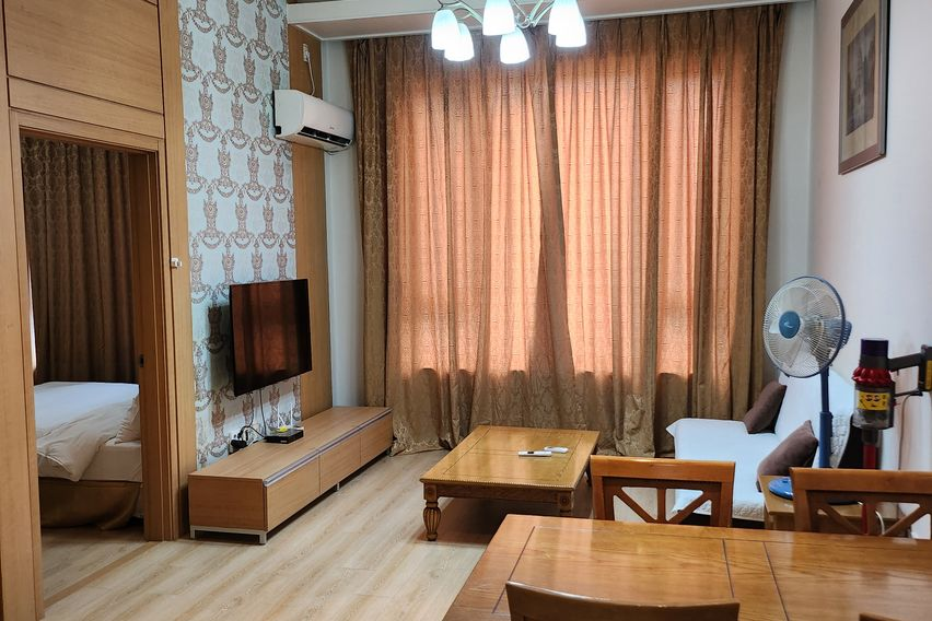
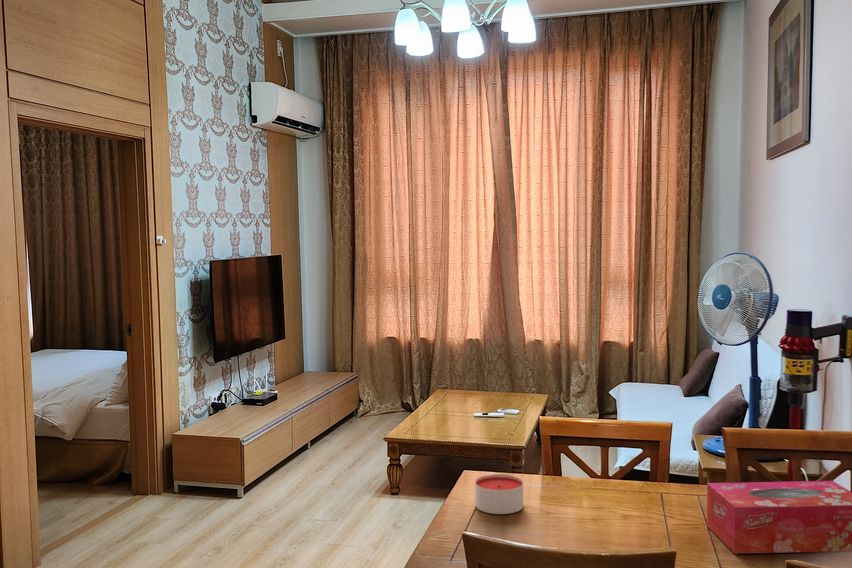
+ candle (499, 492)
+ tissue box (785, 515)
